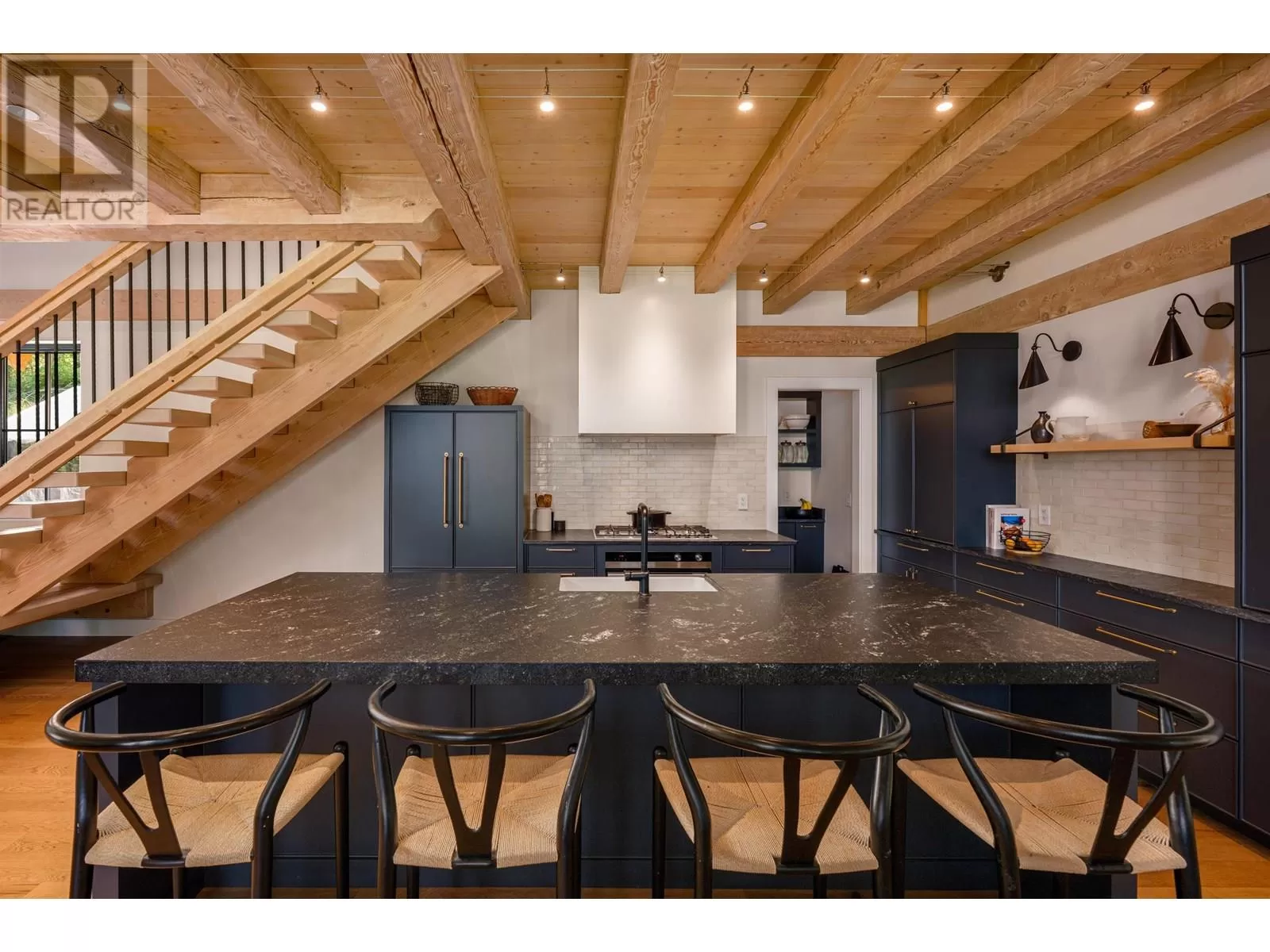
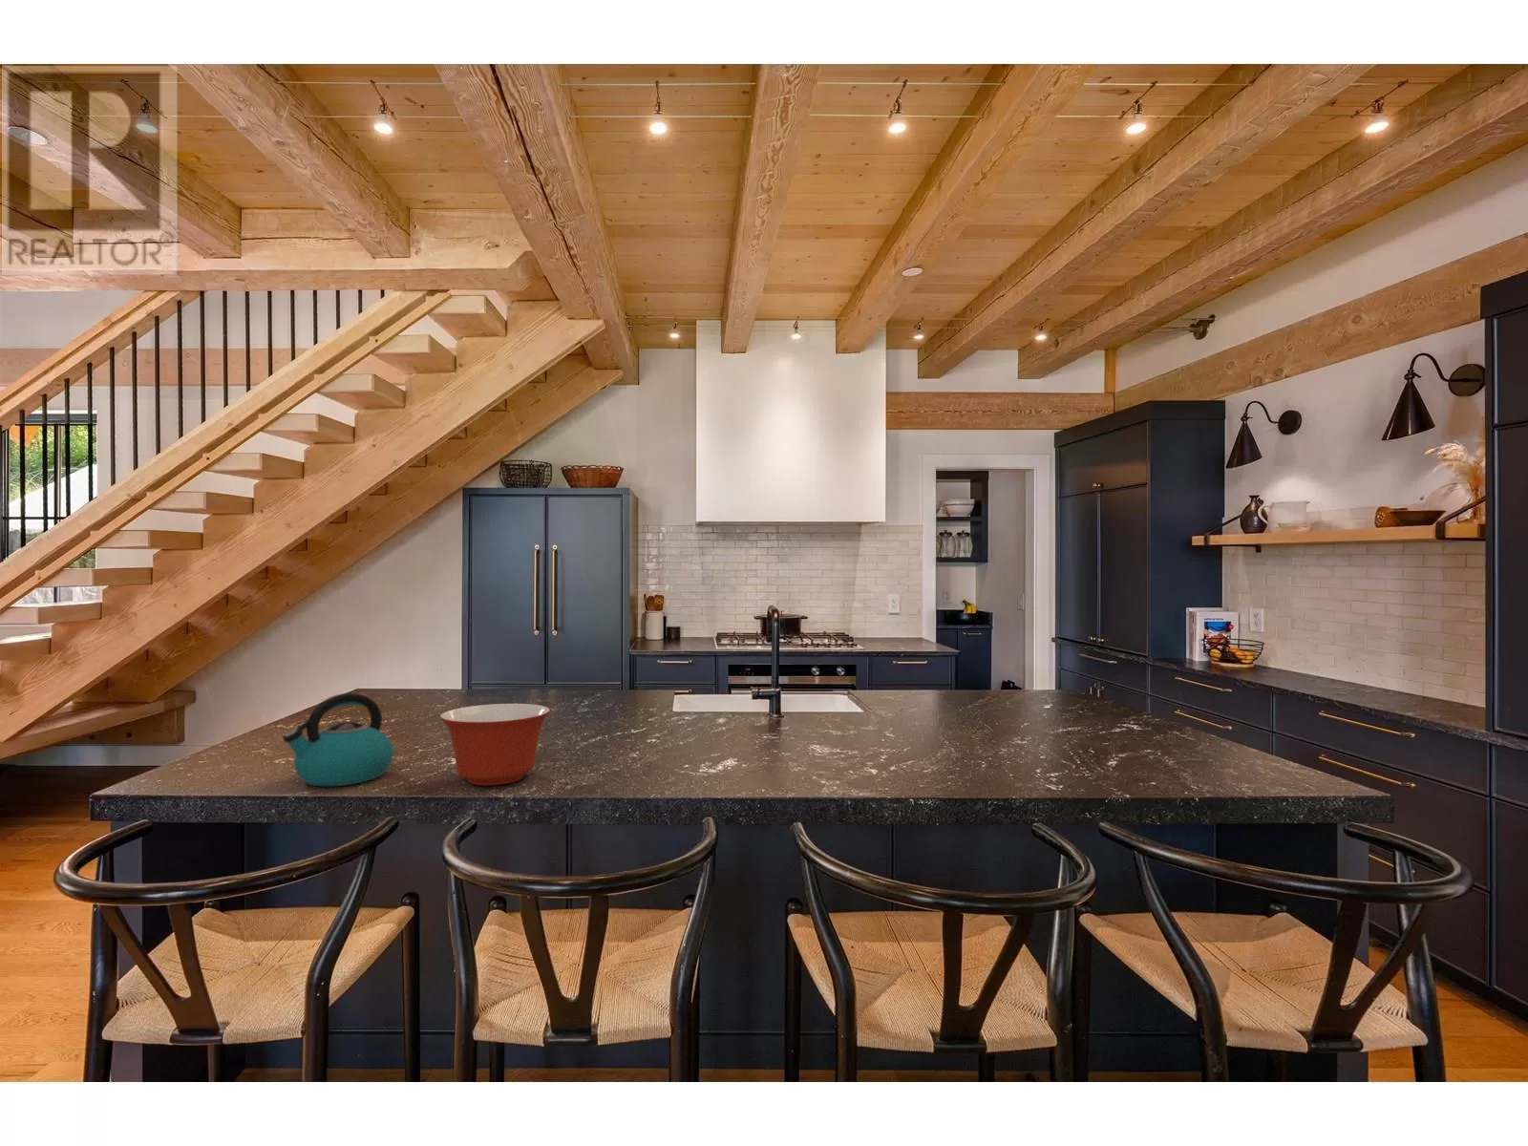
+ mixing bowl (496, 745)
+ kettle (338, 737)
